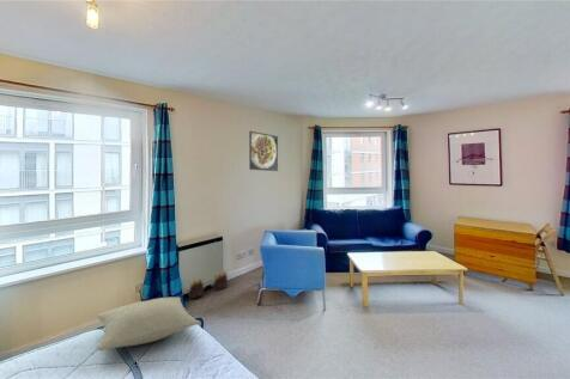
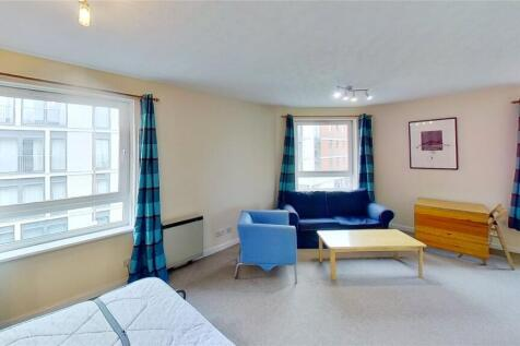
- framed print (263, 152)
- backpack (204, 282)
- pillow (146, 318)
